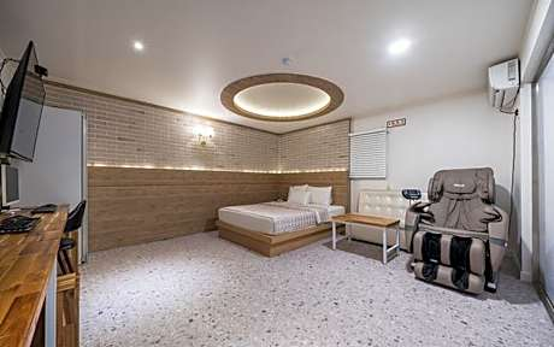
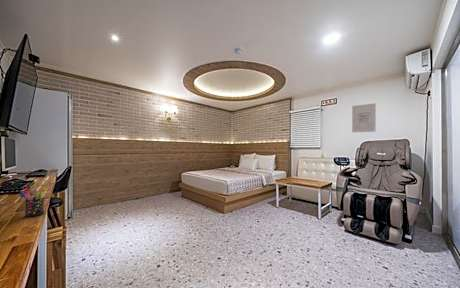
+ wall art (363, 118)
+ pen holder (34, 200)
